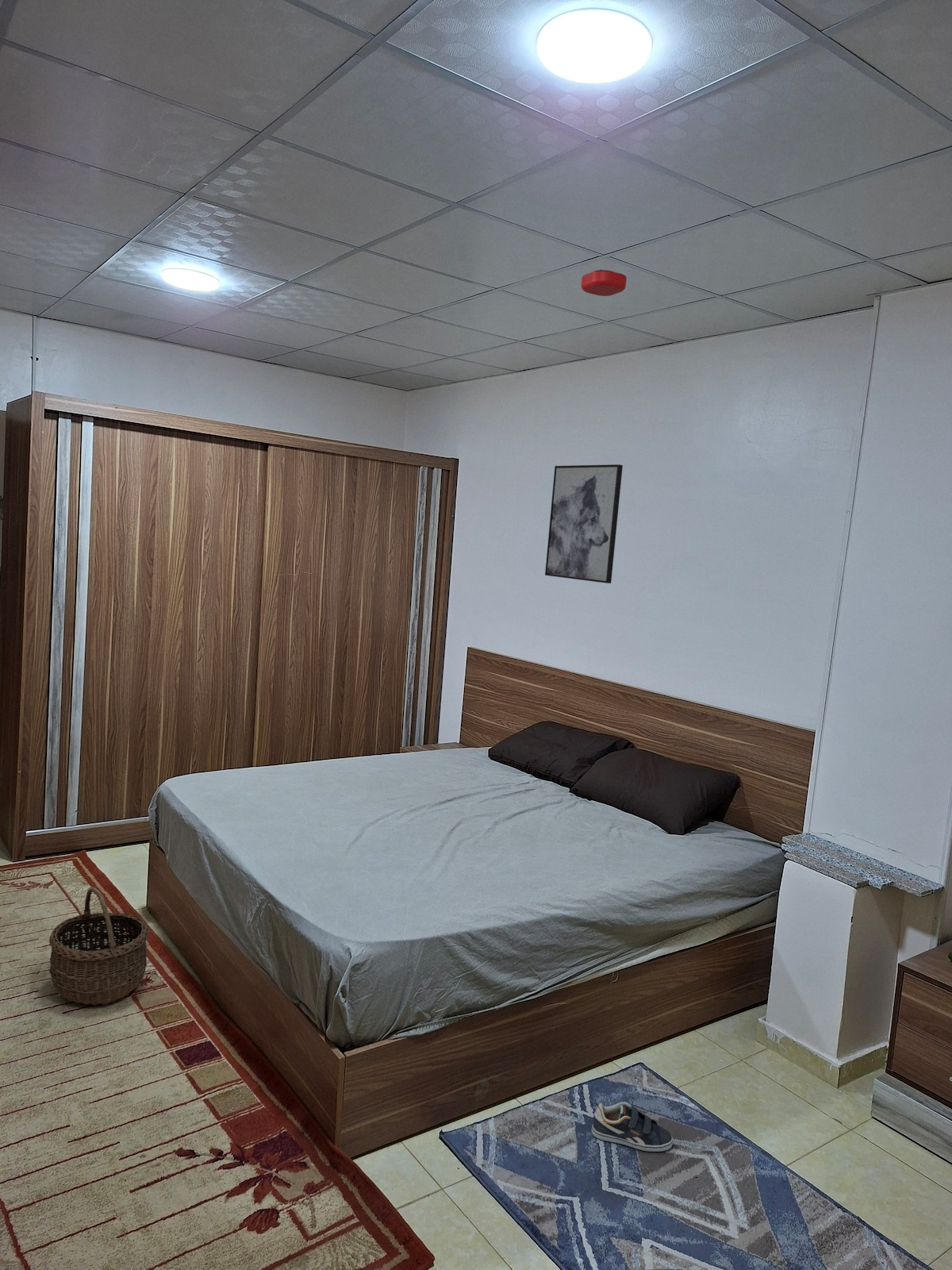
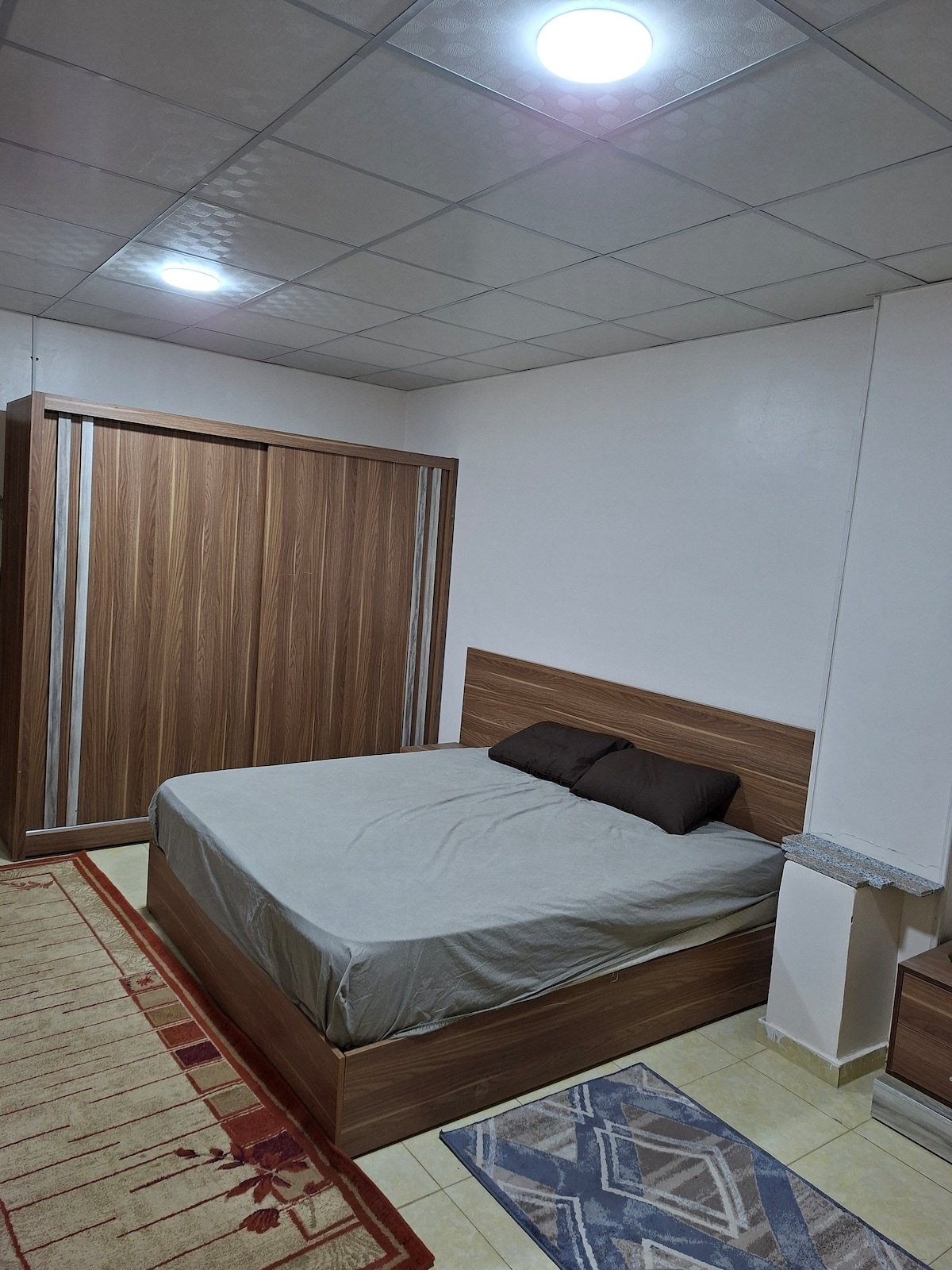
- smoke detector (603, 283)
- wall art (582, 522)
- wicker basket (100, 939)
- sneaker (633, 1125)
